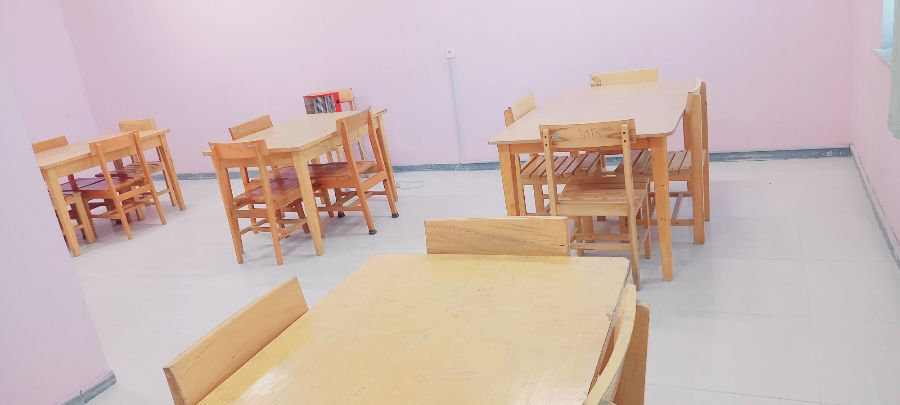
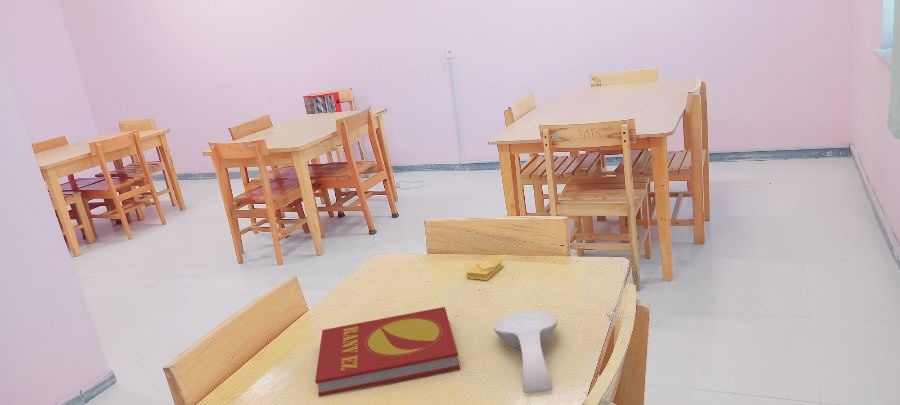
+ spoon rest (529, 338)
+ sticky notes (484, 267)
+ book (386, 348)
